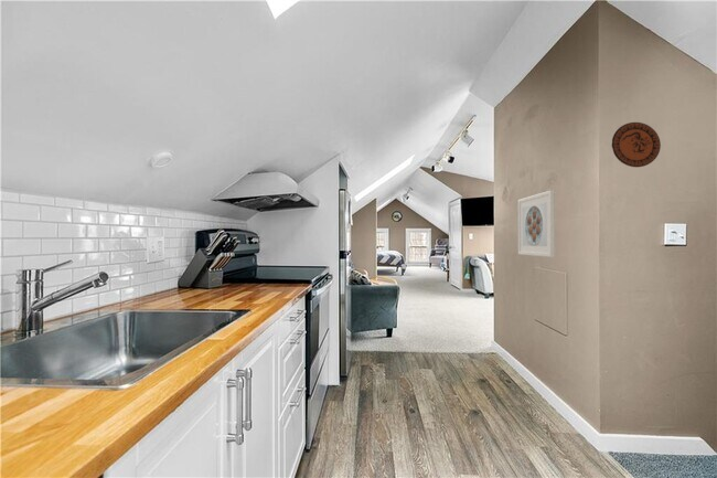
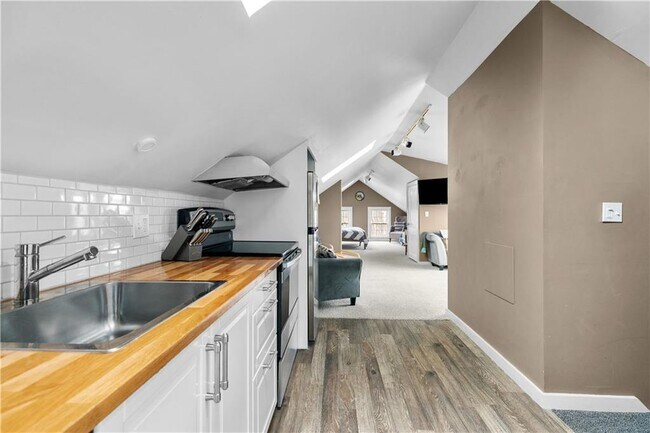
- decorative plate (634, 145)
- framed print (534, 225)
